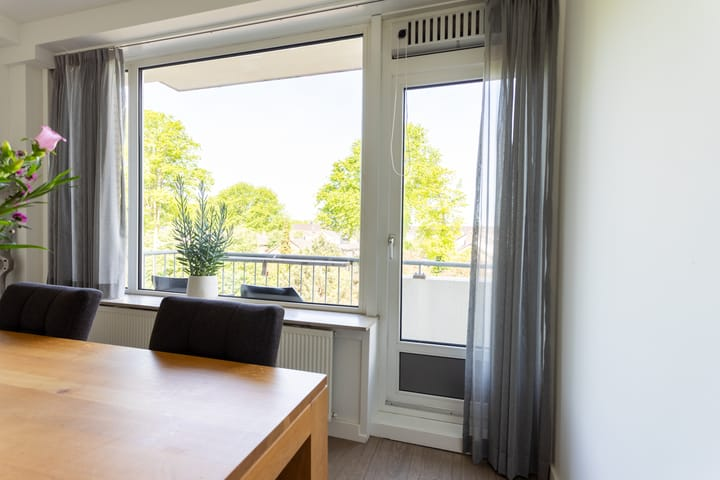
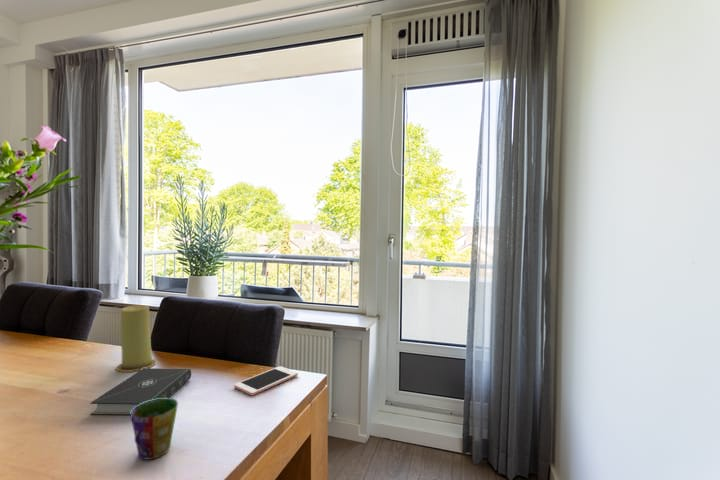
+ book (146, 389)
+ candle (136, 335)
+ cup (151, 433)
+ cell phone (267, 379)
